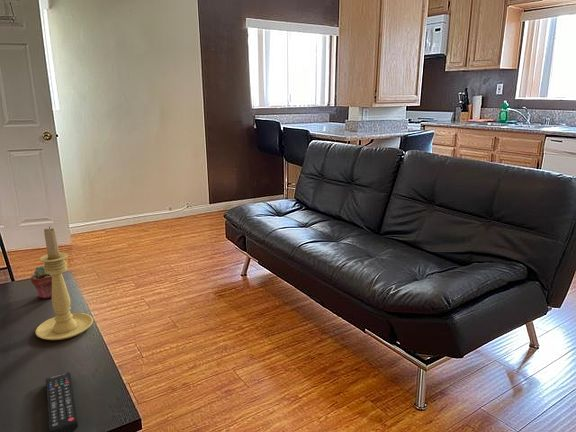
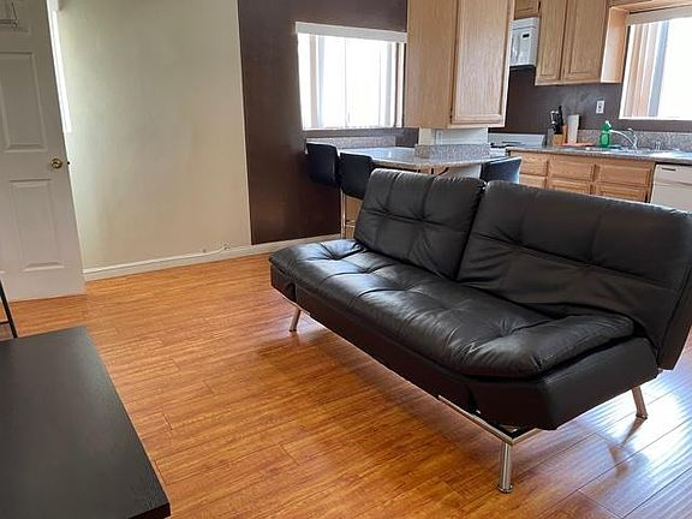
- remote control (60, 401)
- candle holder (57, 278)
- potted succulent (45, 280)
